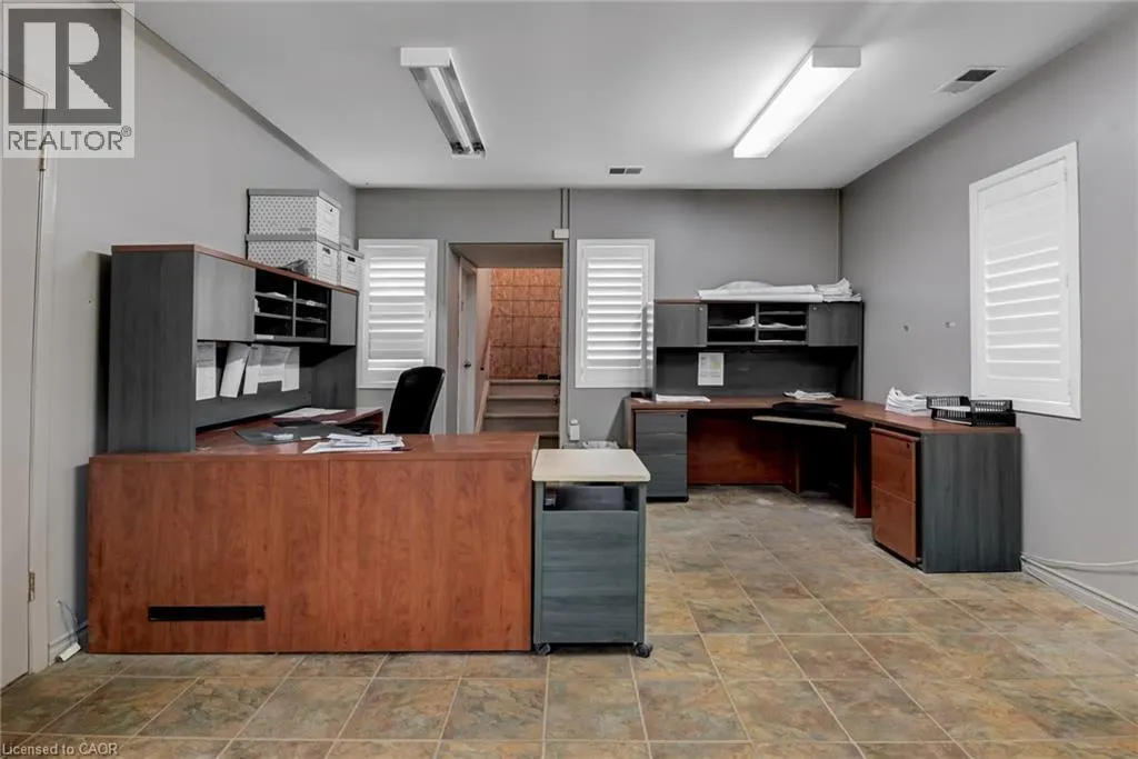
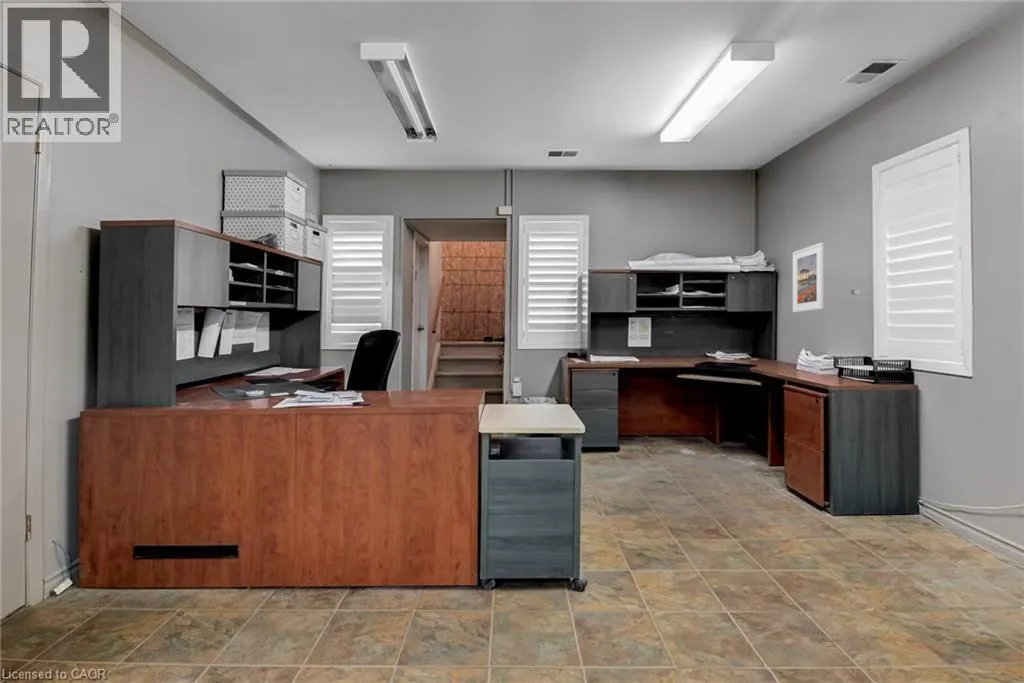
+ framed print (807, 279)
